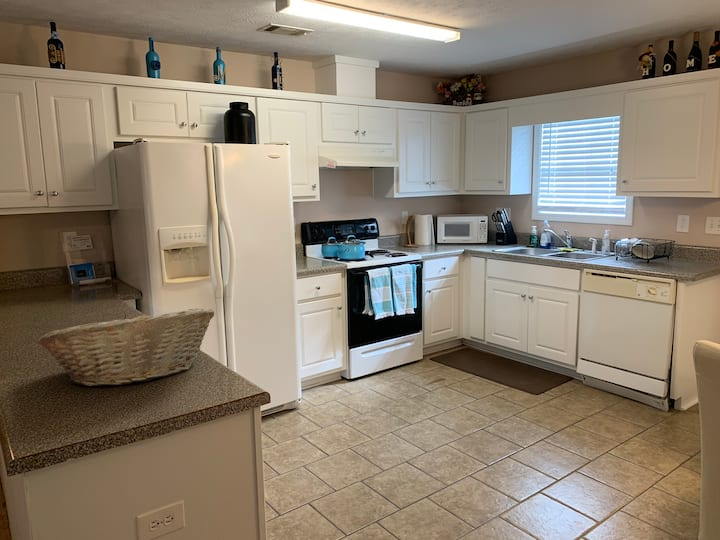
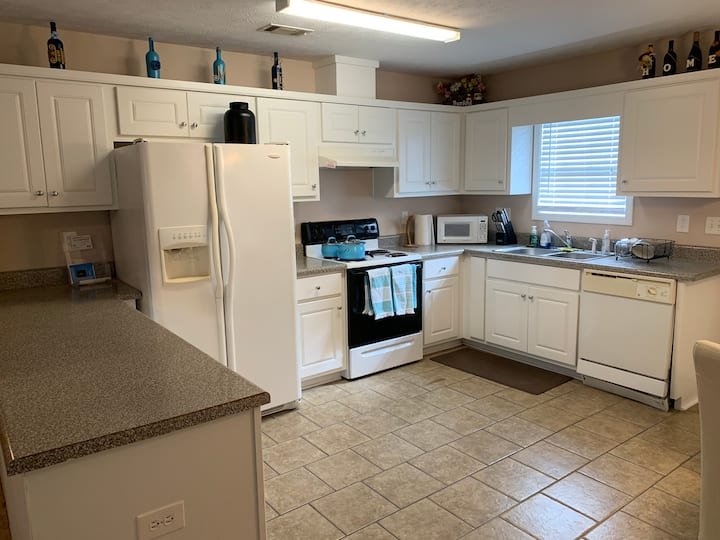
- fruit basket (132, 339)
